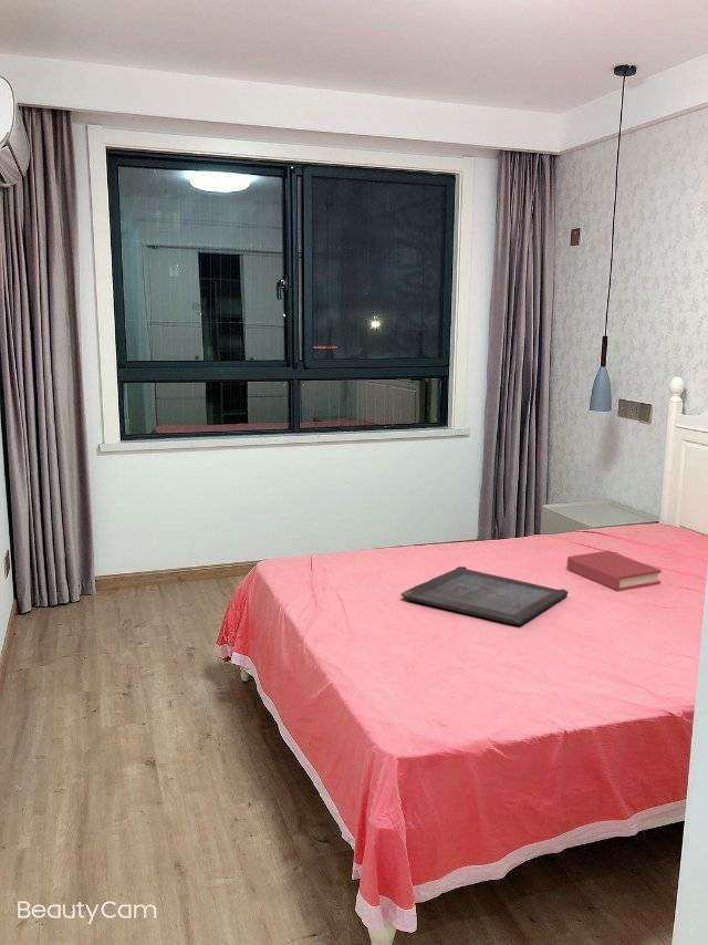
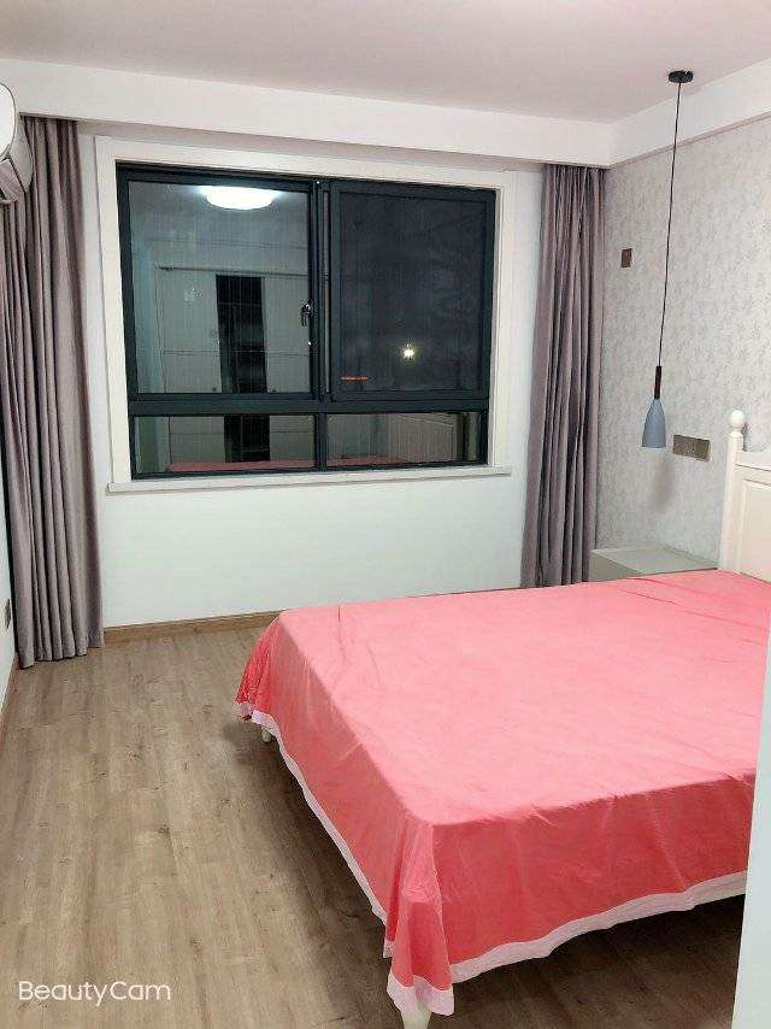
- hardback book (612, 570)
- serving tray (485, 593)
